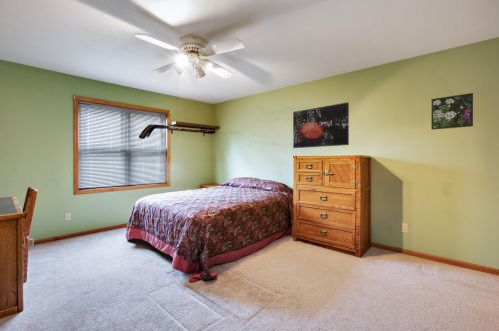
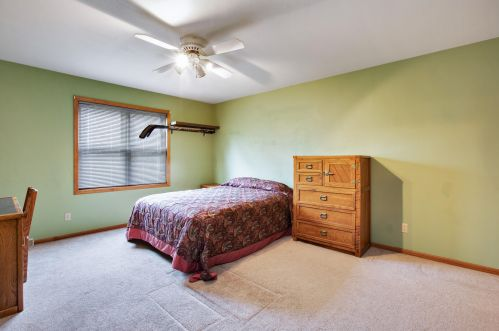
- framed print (451, 112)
- wall art (318, 127)
